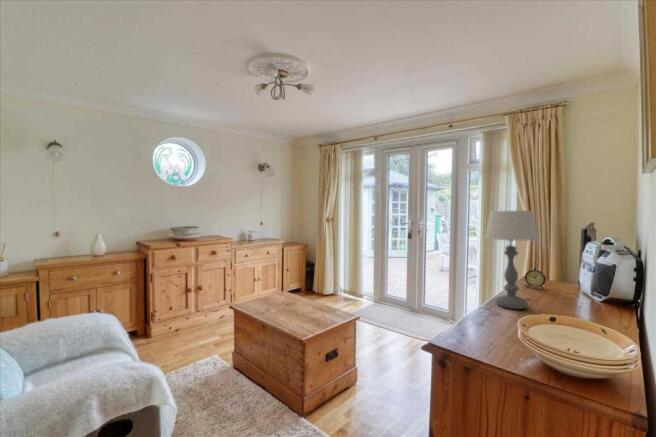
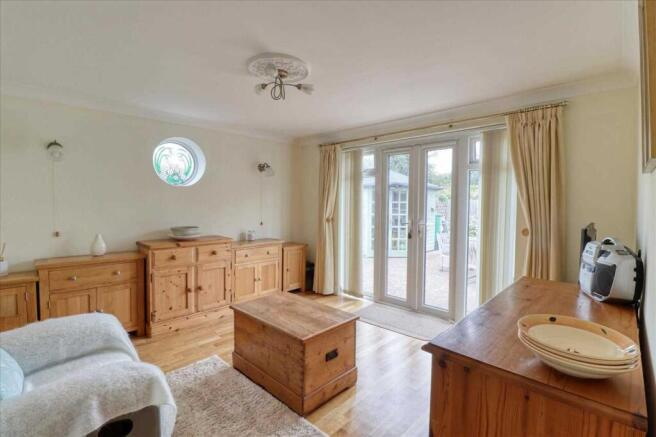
- table lamp (511, 258)
- alarm clock (535, 275)
